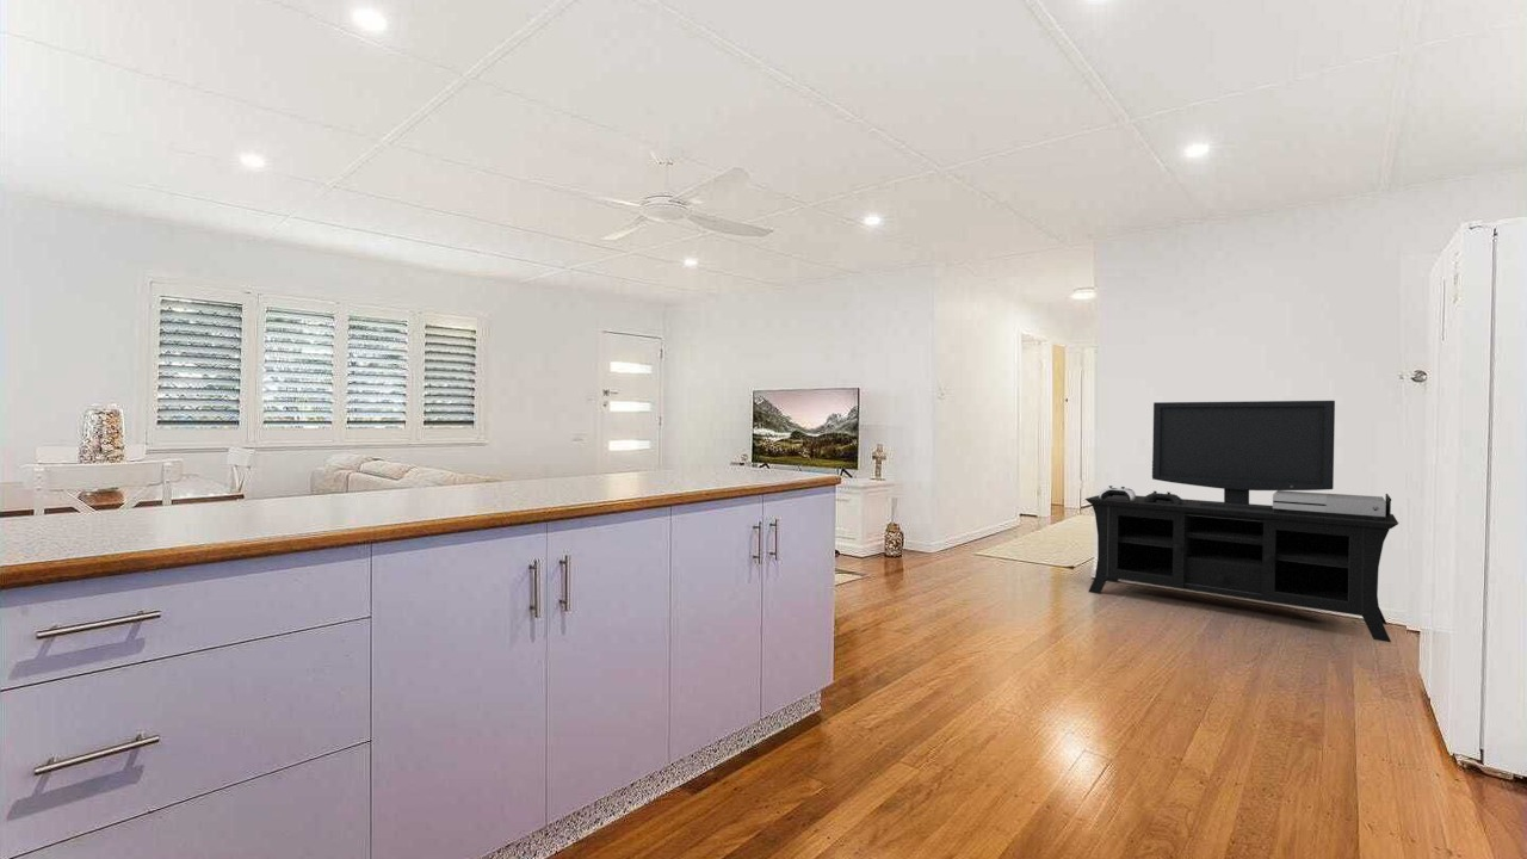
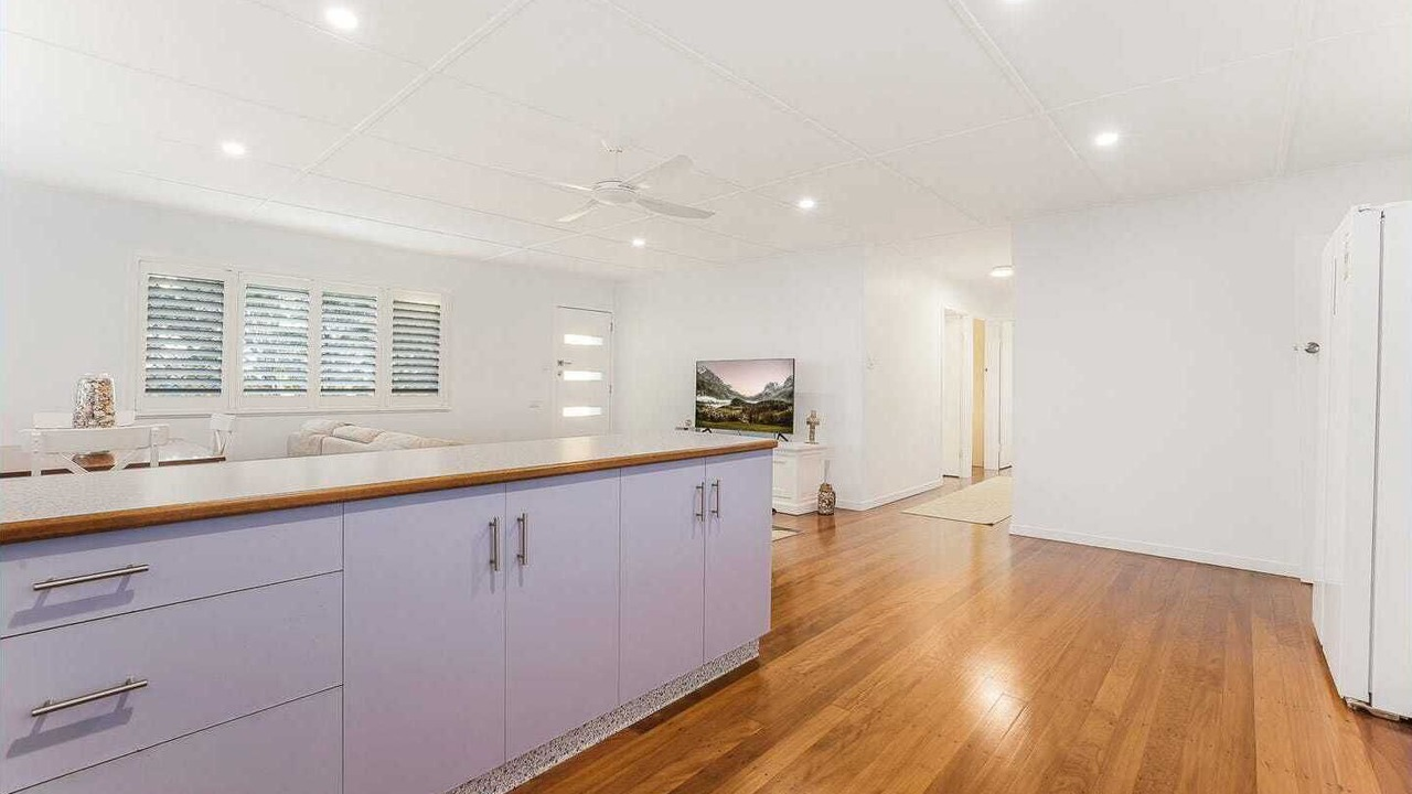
- media console (1226, 503)
